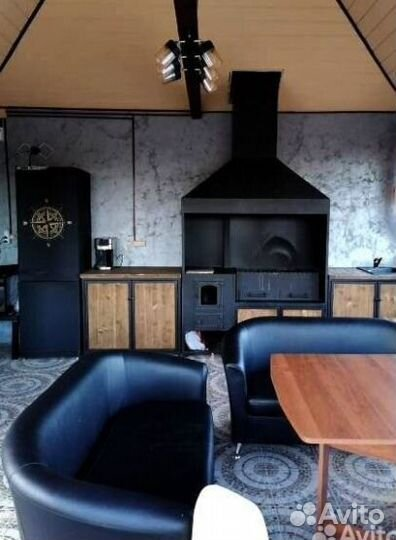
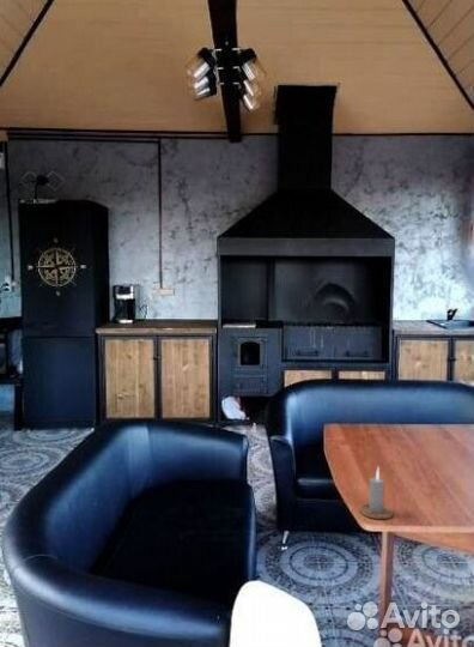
+ candle (376, 489)
